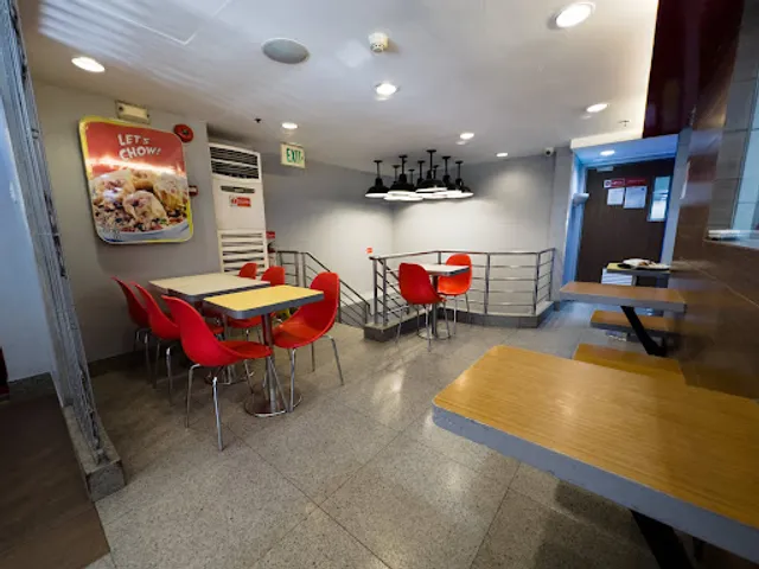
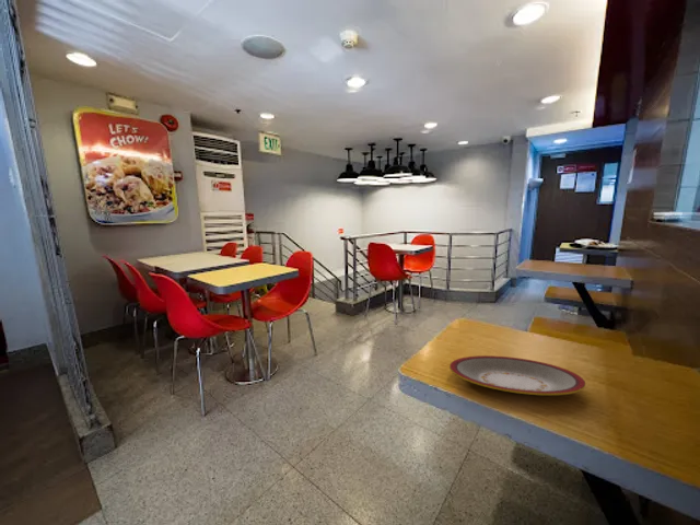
+ plate (512, 377)
